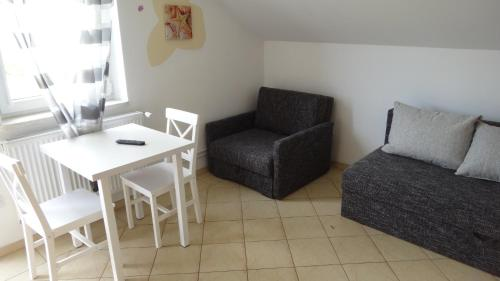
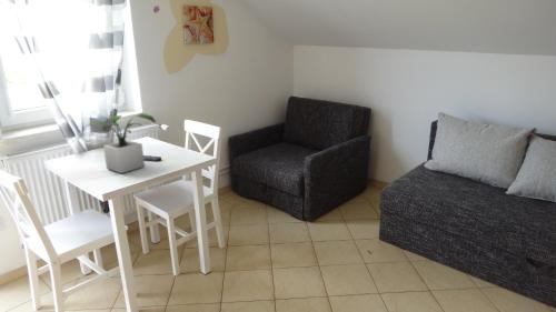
+ potted plant (123, 142)
